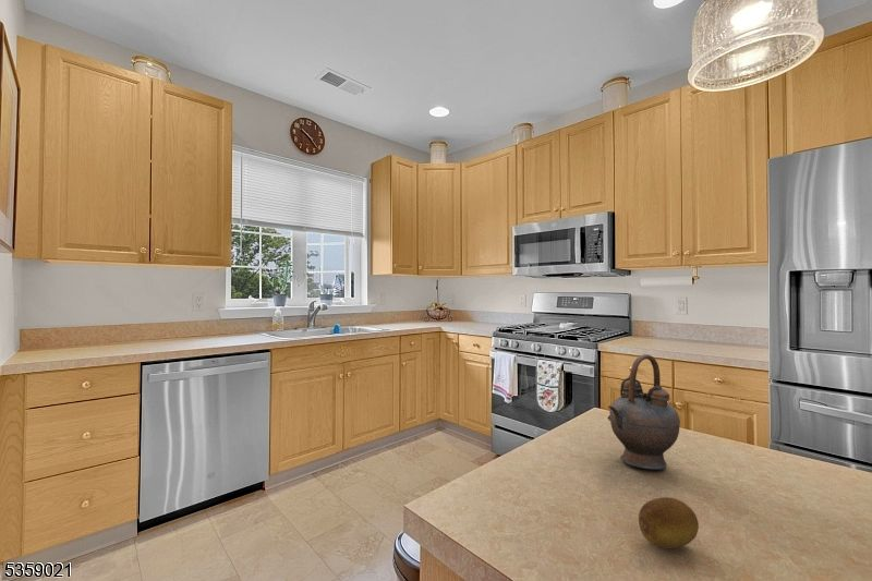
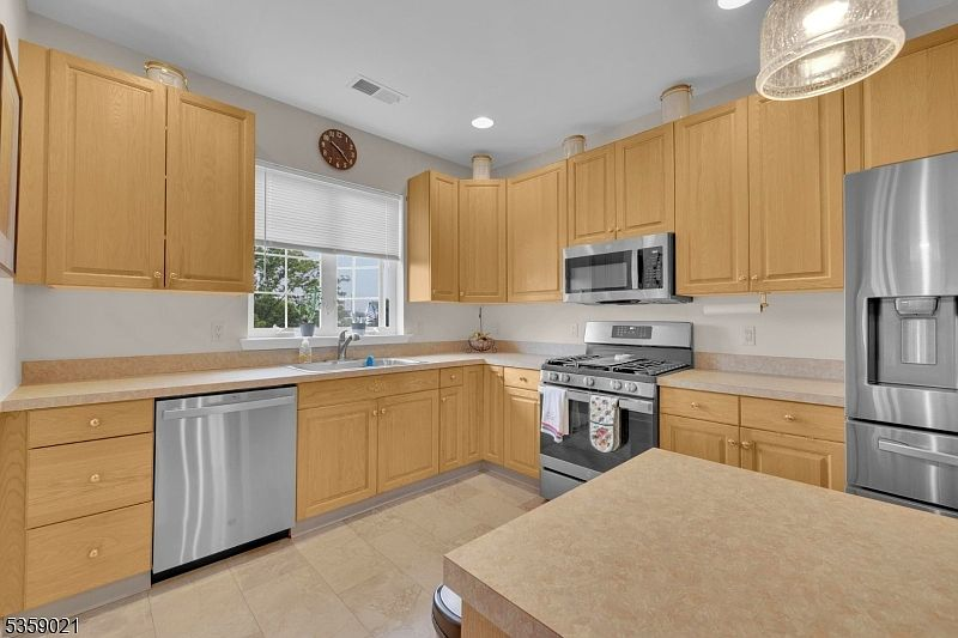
- fruit (667, 522)
- teapot (638, 409)
